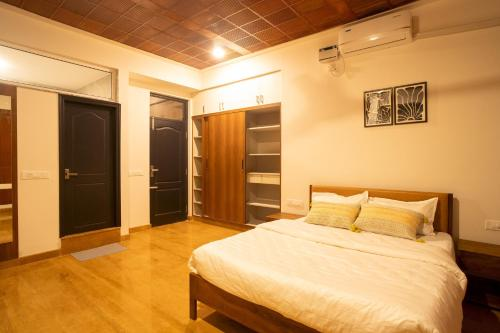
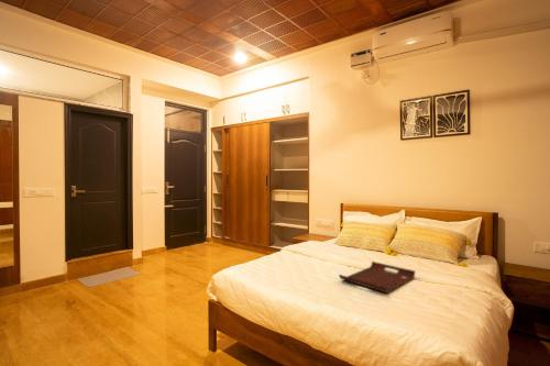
+ serving tray (377, 276)
